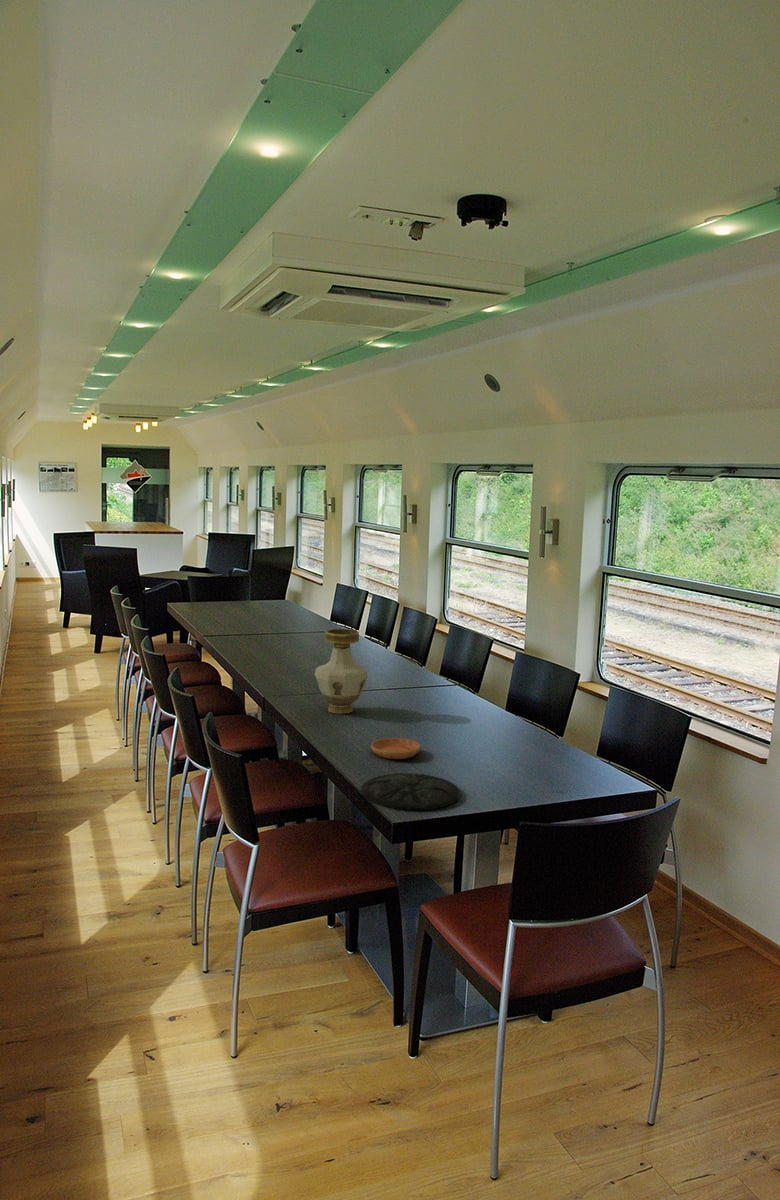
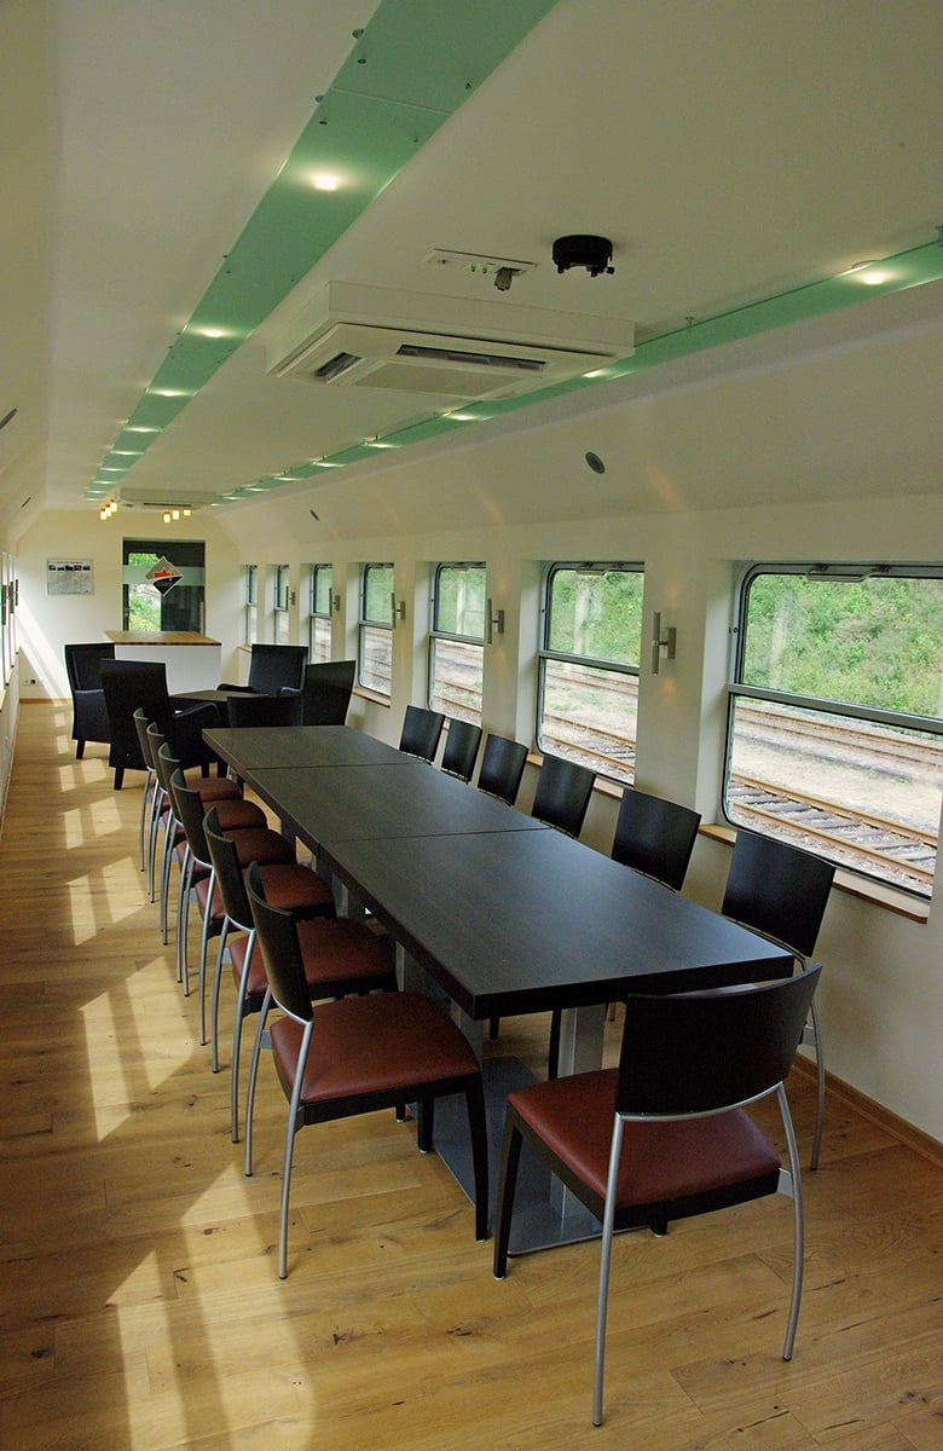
- plate (410, 785)
- saucer (395, 749)
- vase (341, 671)
